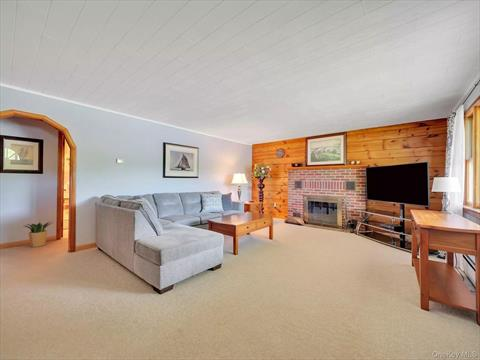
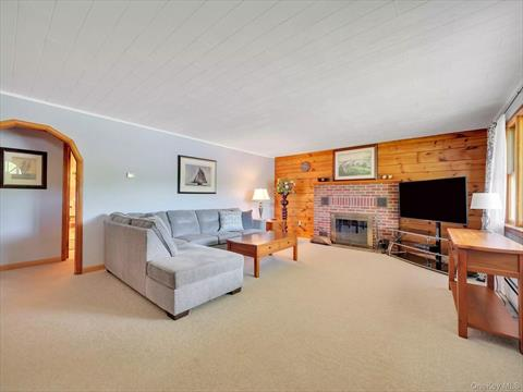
- potted plant (38, 233)
